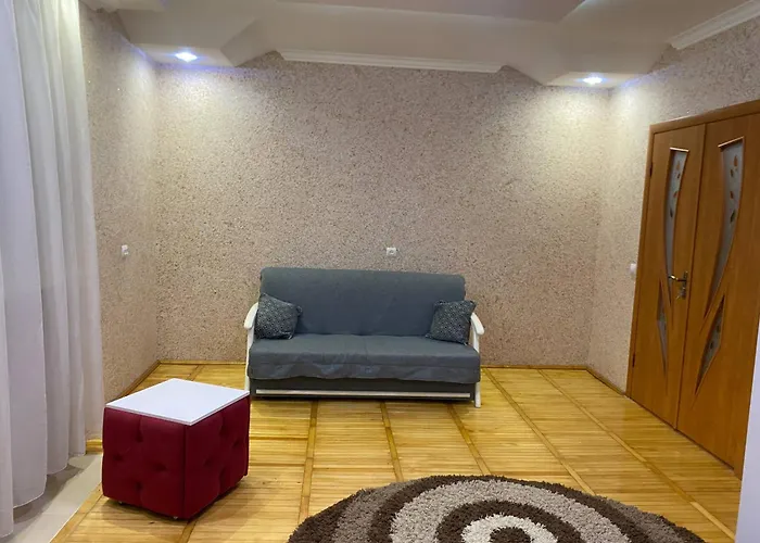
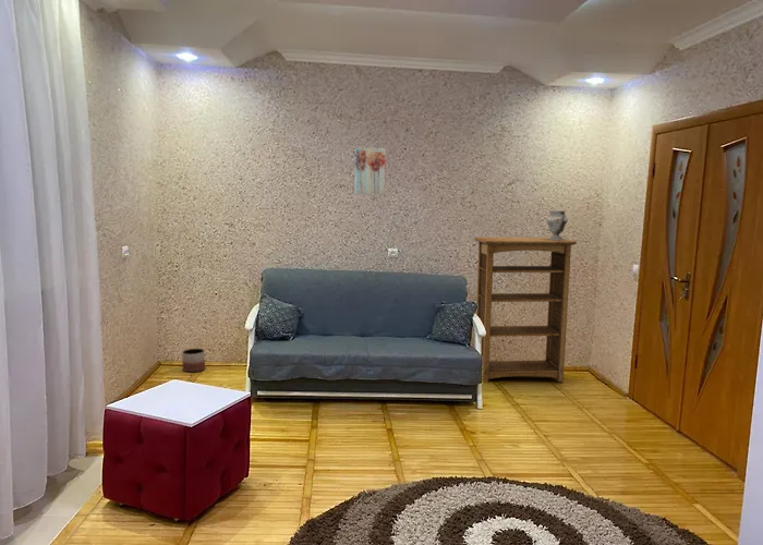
+ wall art (370, 171)
+ bookshelf (520, 301)
+ decorative vase (556, 225)
+ planter (193, 360)
